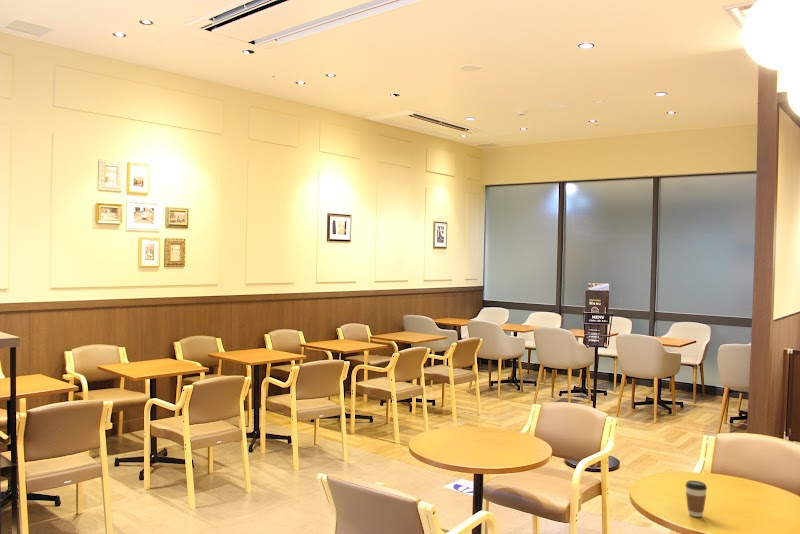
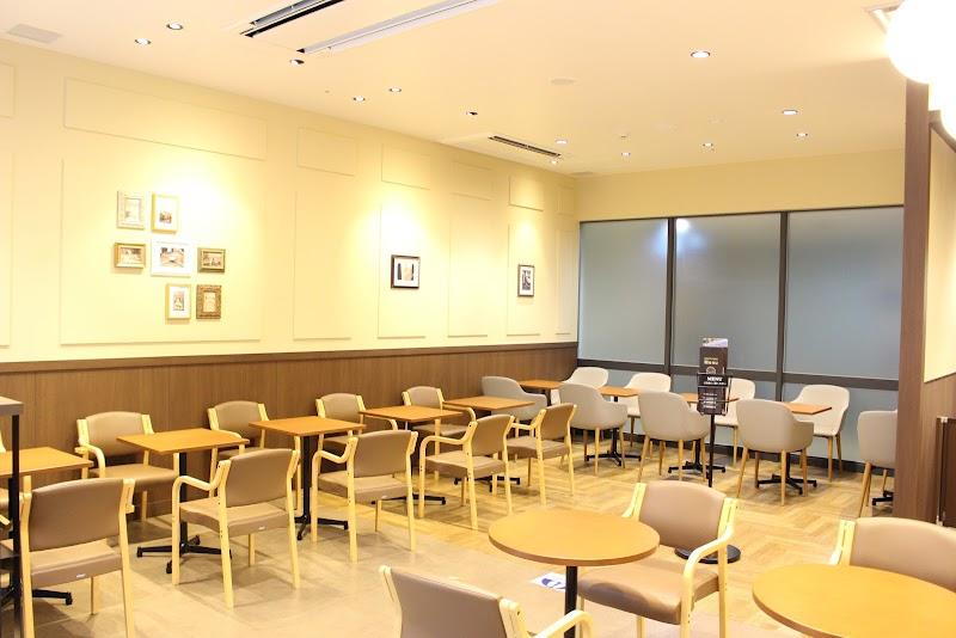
- coffee cup (695, 498)
